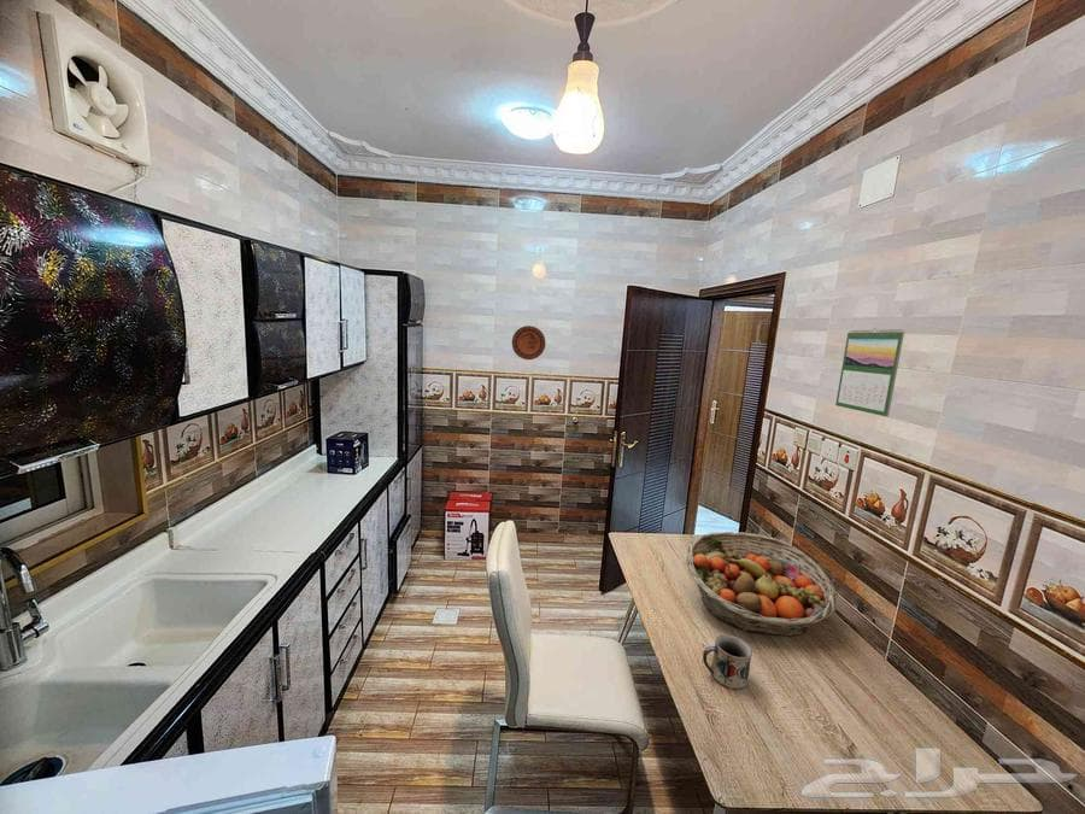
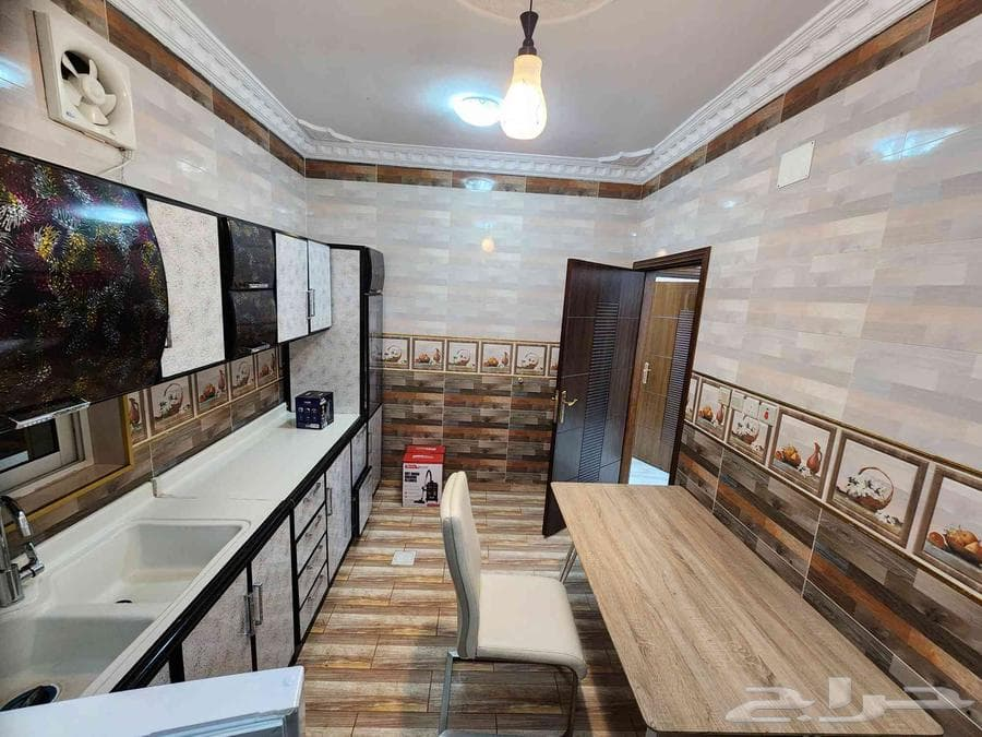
- fruit basket (755, 581)
- mug (728, 661)
- decorative plate (528, 342)
- calendar (867, 369)
